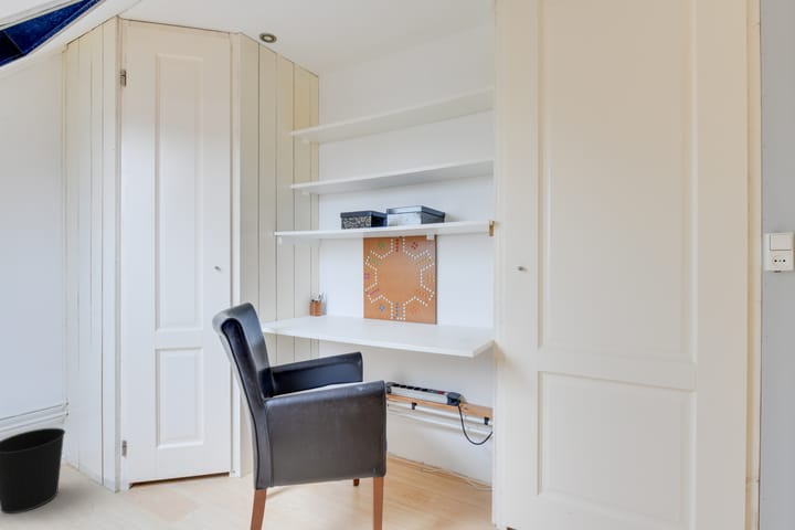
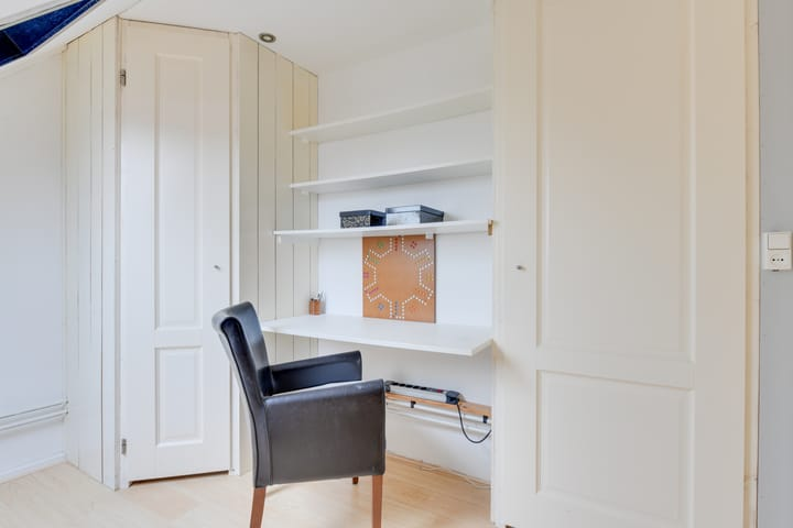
- wastebasket (30, 469)
